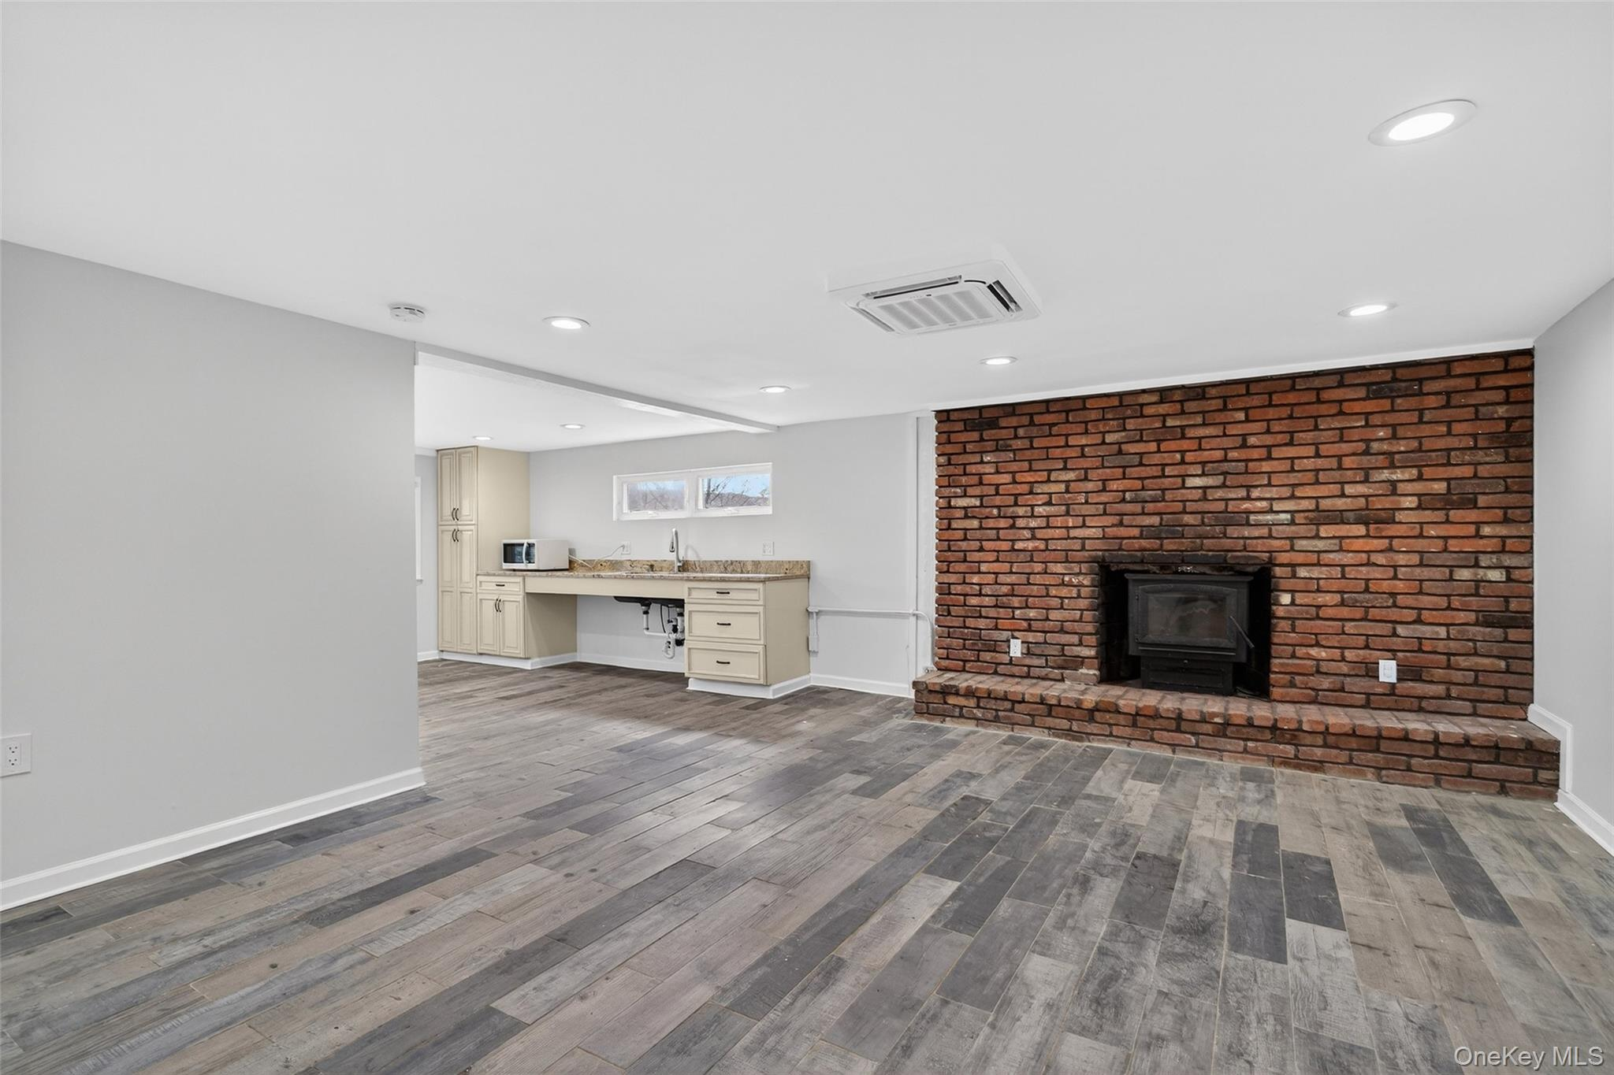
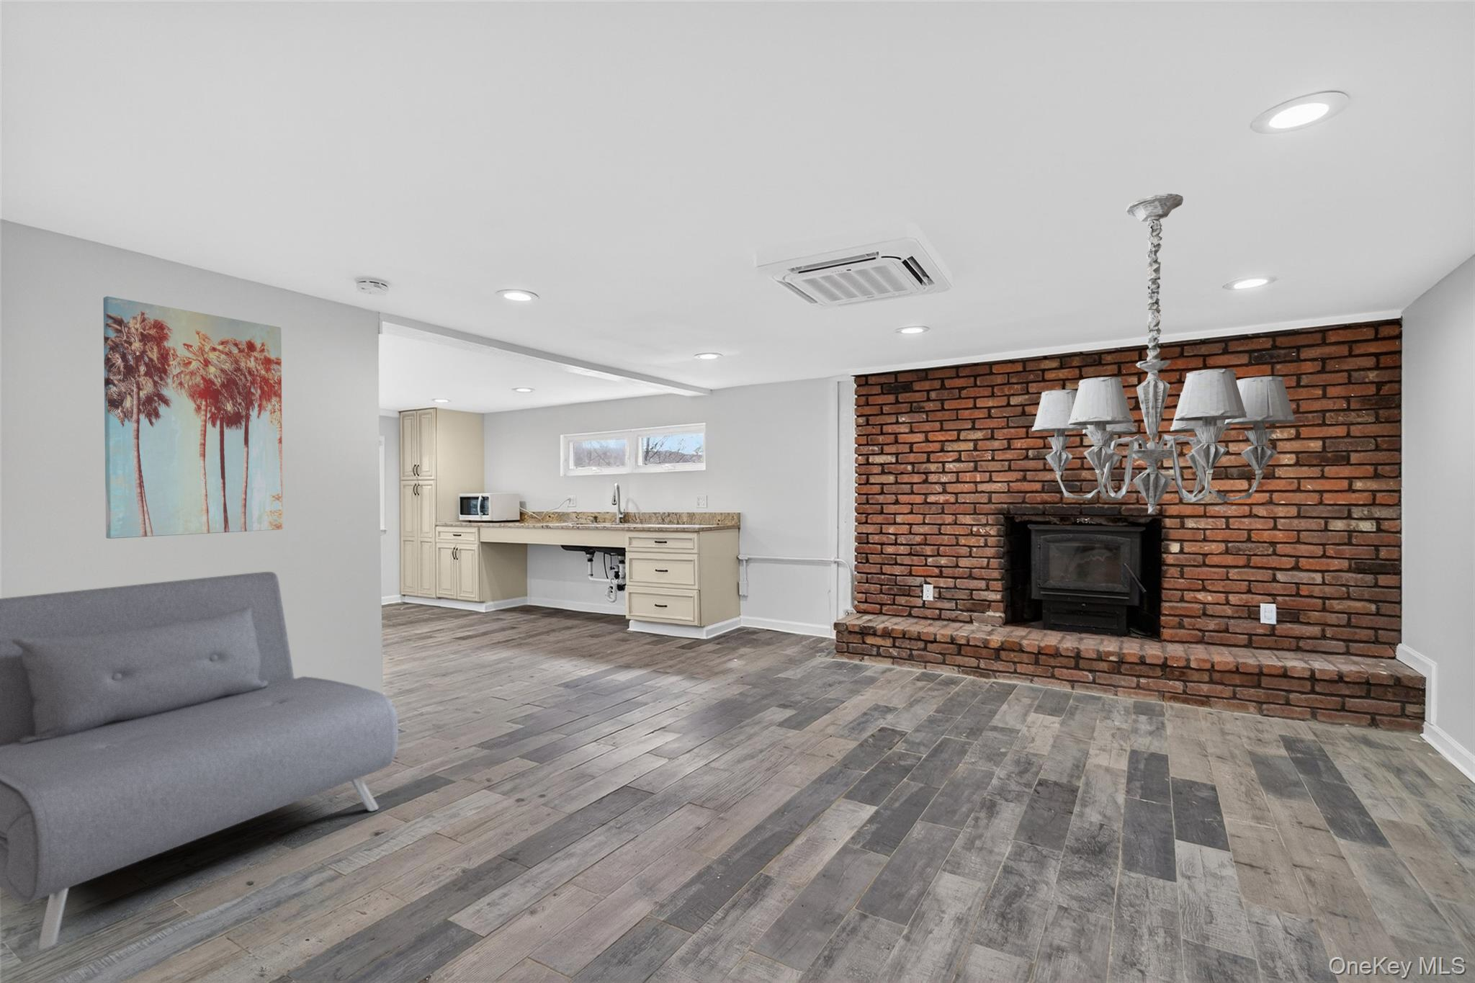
+ wall art (201, 423)
+ sofa (178, 714)
+ chandelier (1153, 360)
